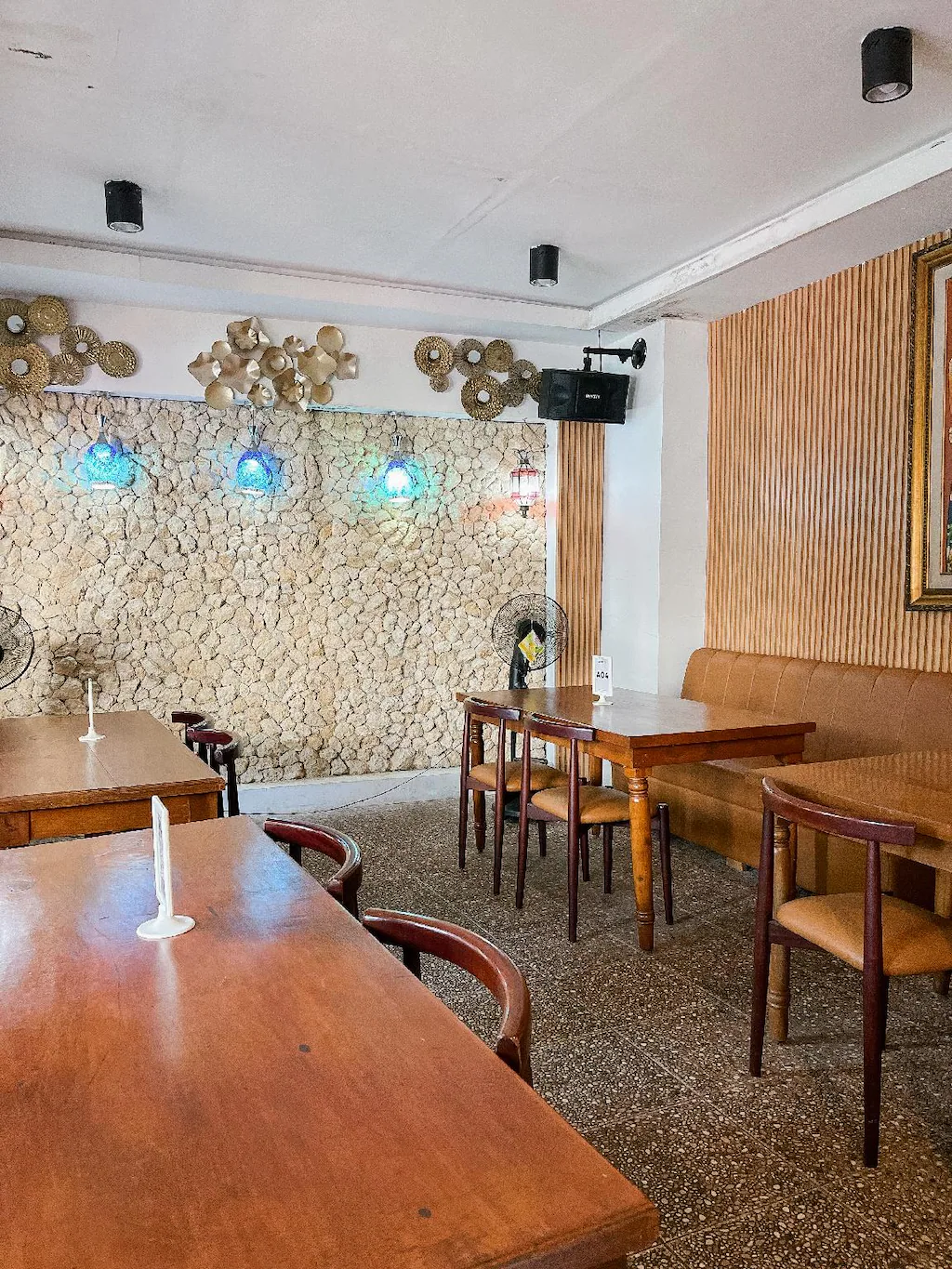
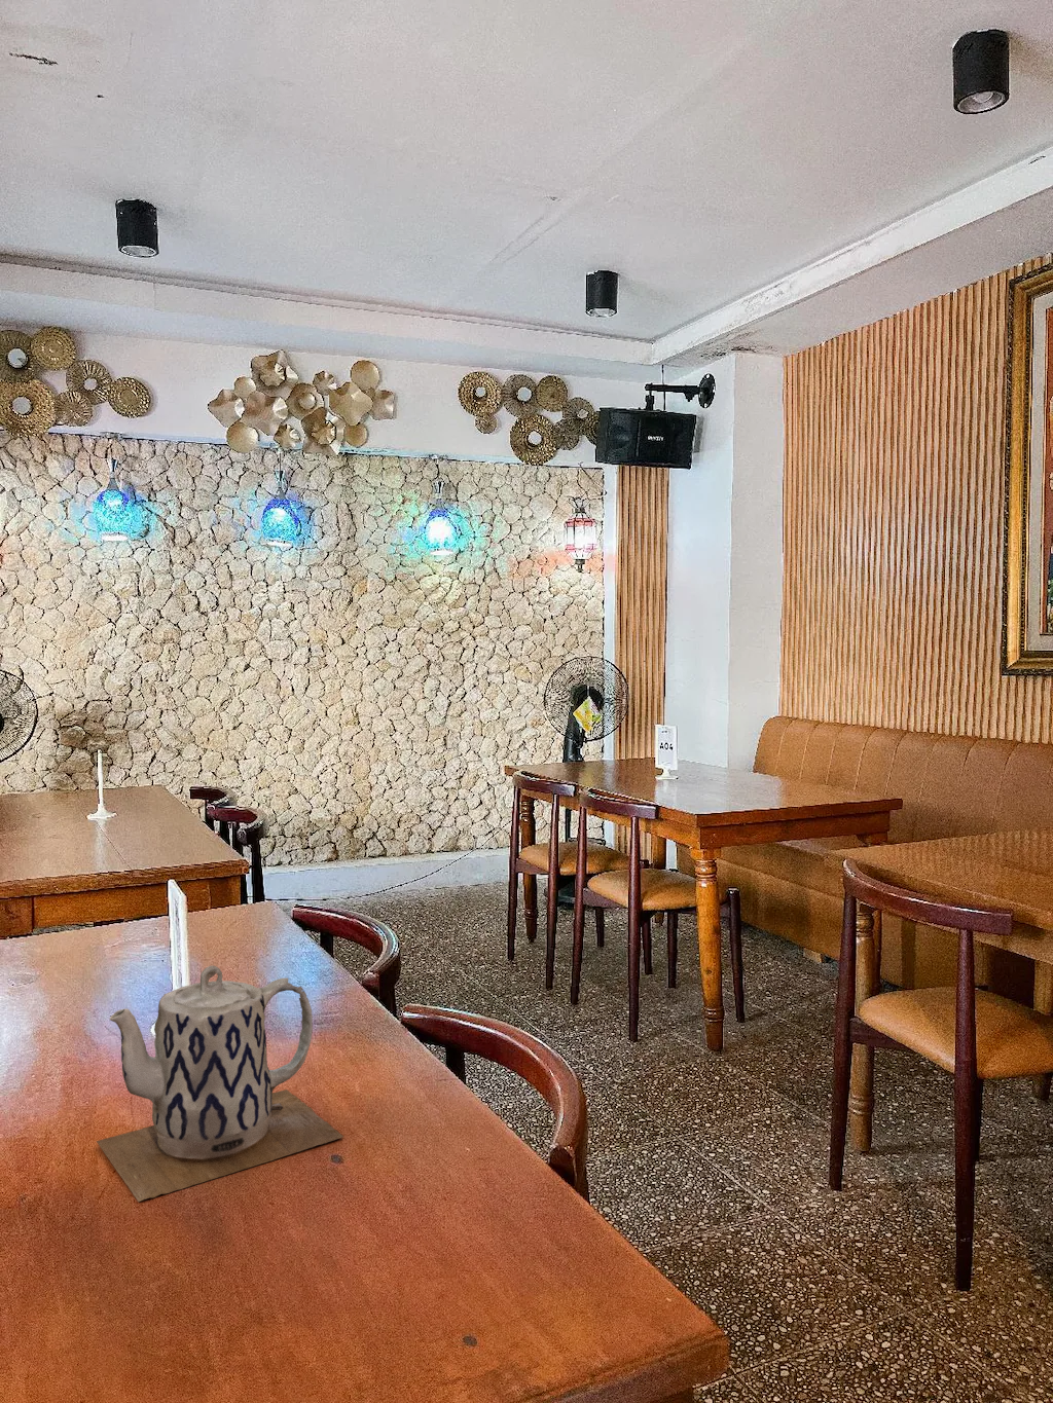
+ teapot (219, 1054)
